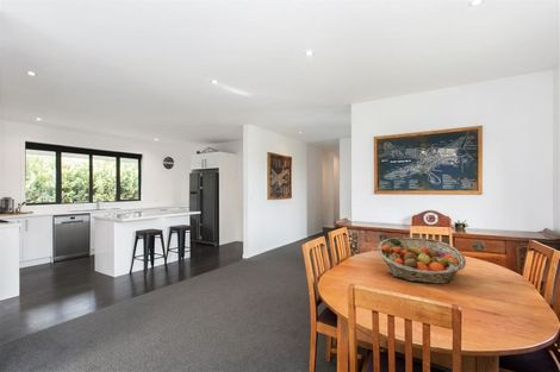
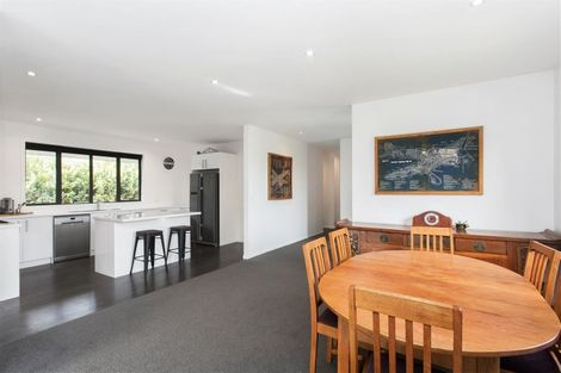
- fruit basket (418, 258)
